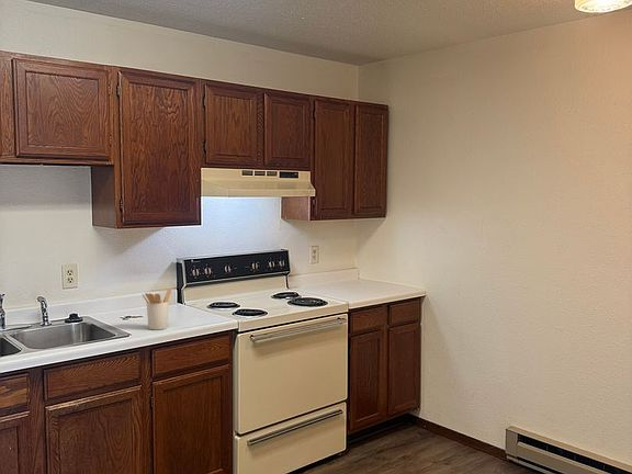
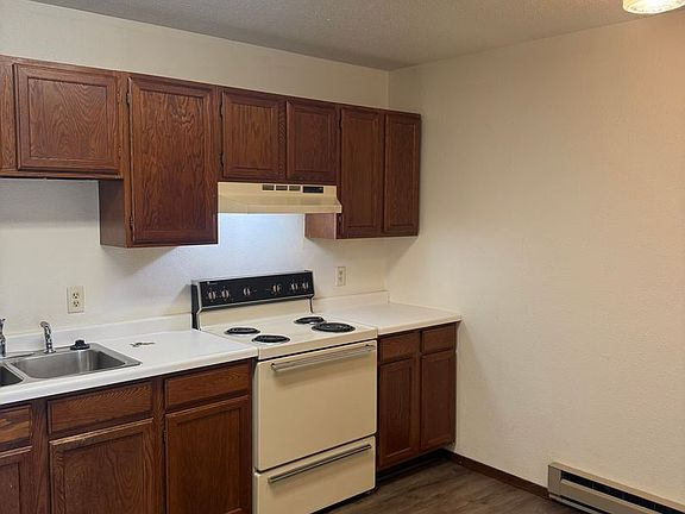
- utensil holder (156, 308)
